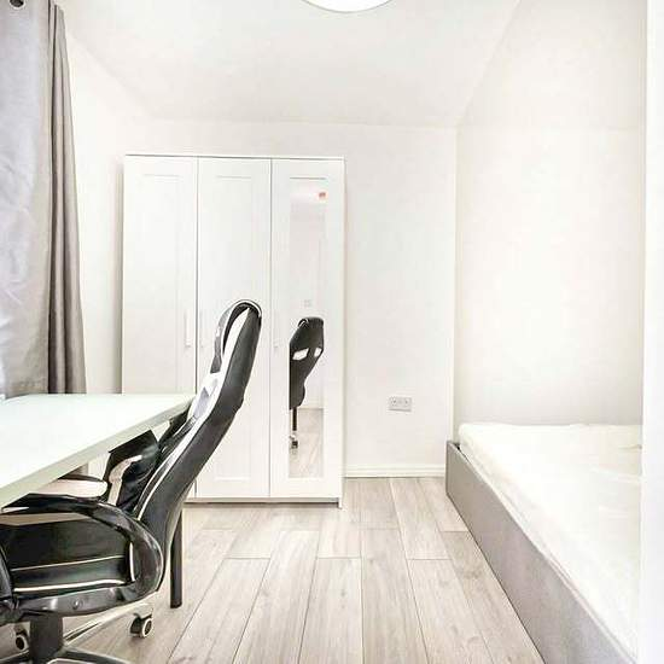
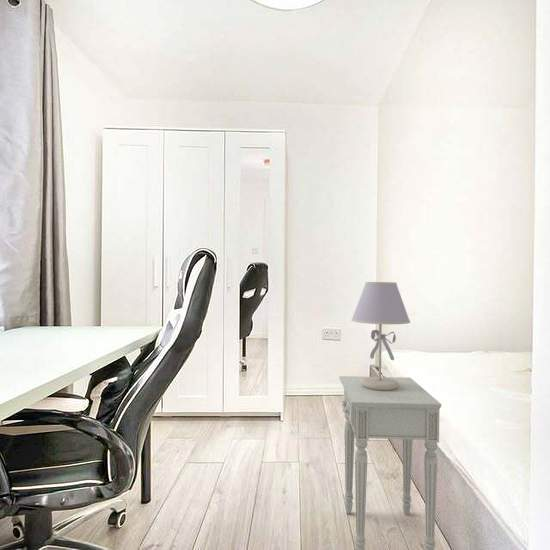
+ nightstand (366, 461)
+ table lamp (380, 333)
